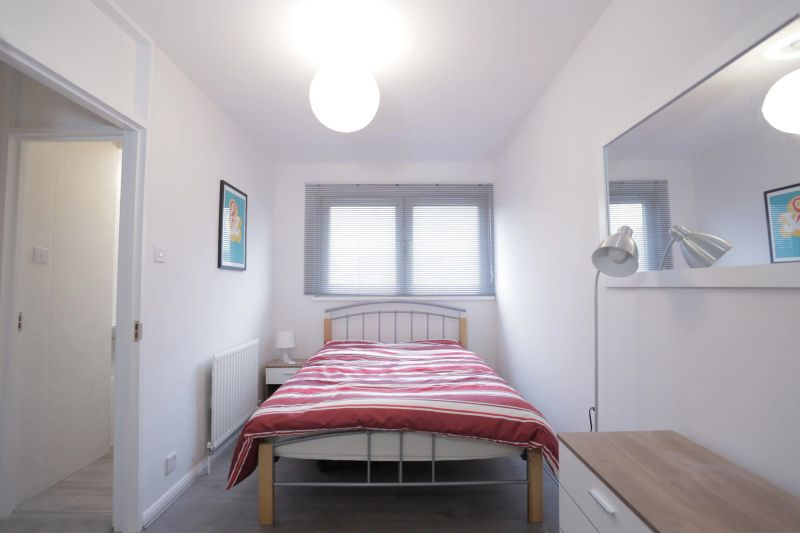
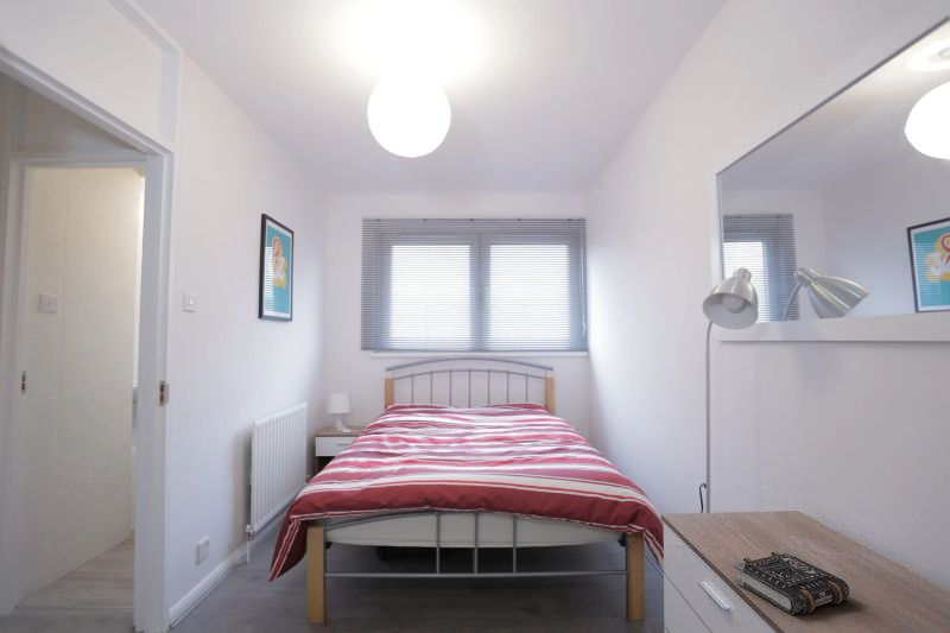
+ book (790, 578)
